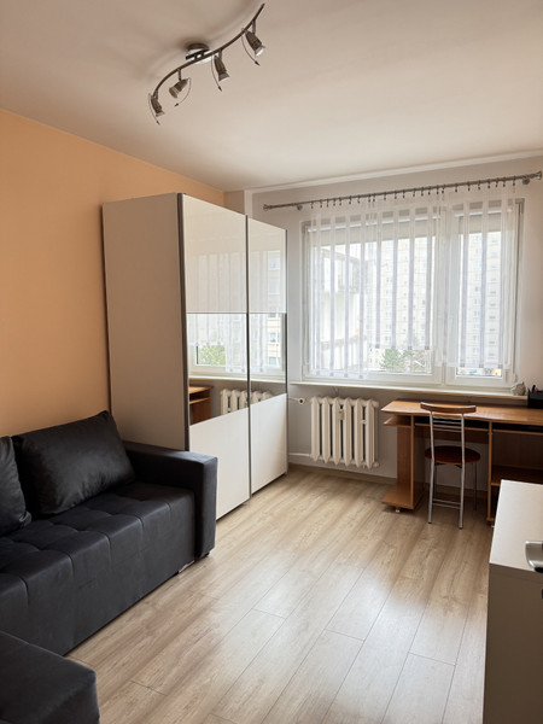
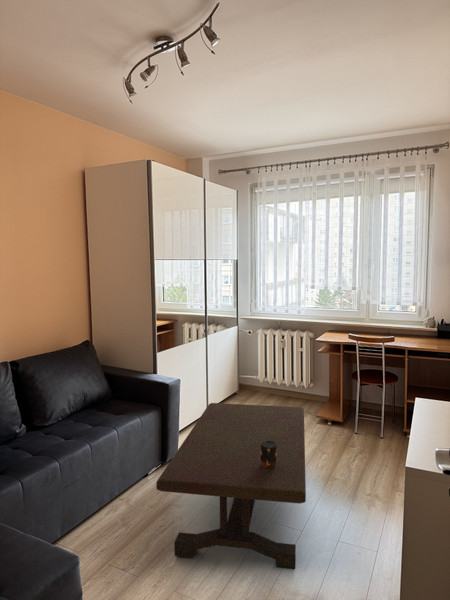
+ mug (268, 455)
+ coffee table (245, 473)
